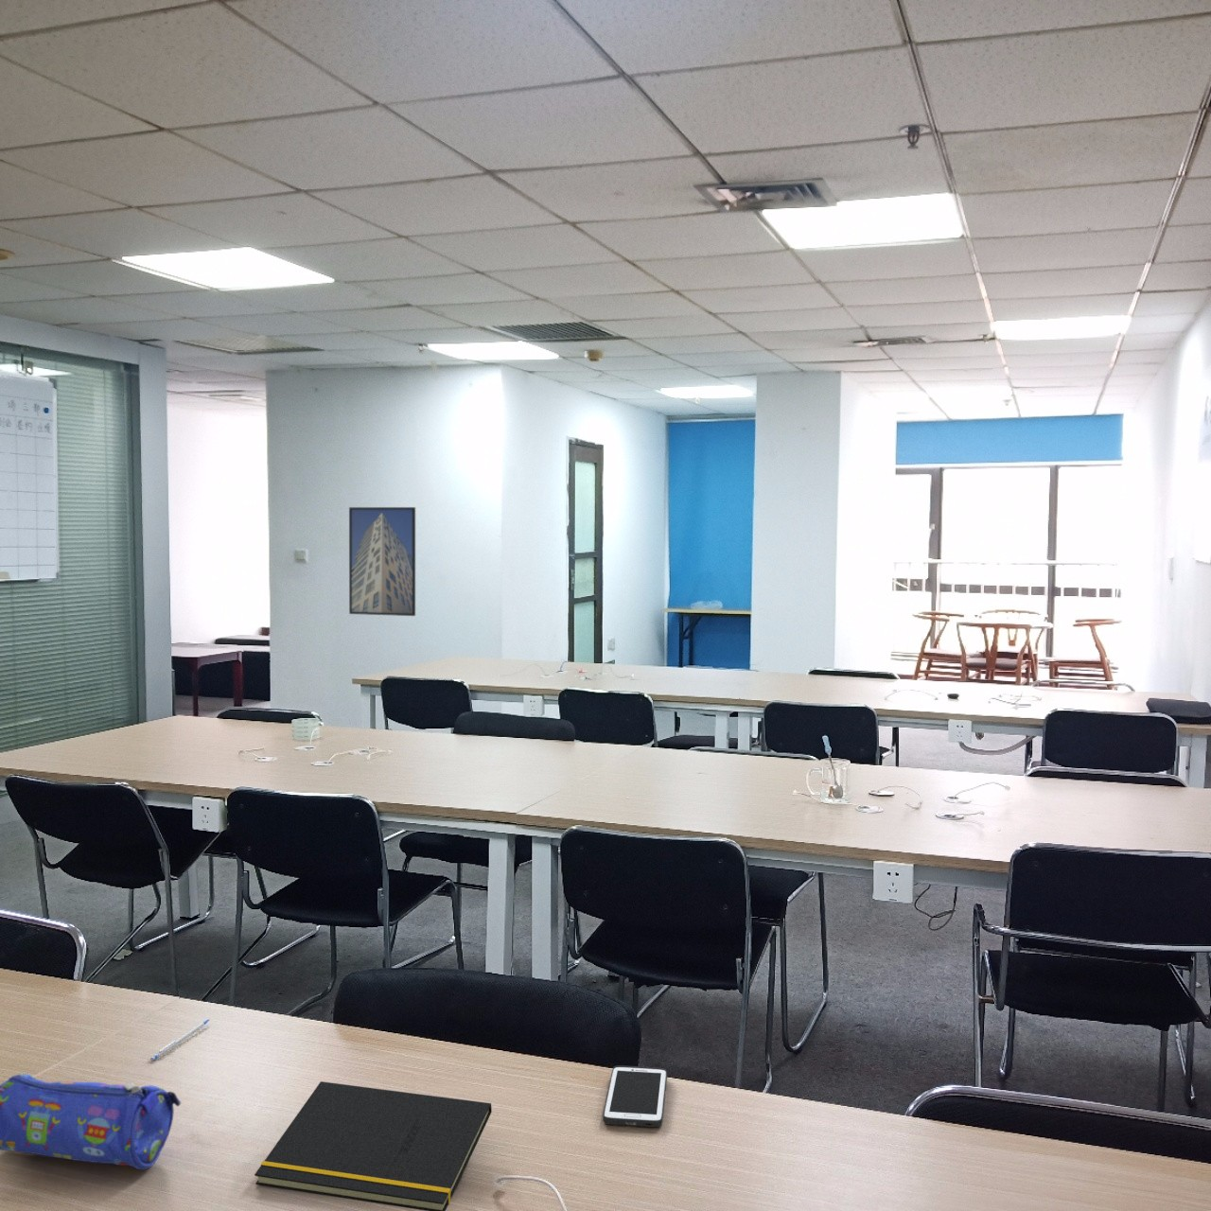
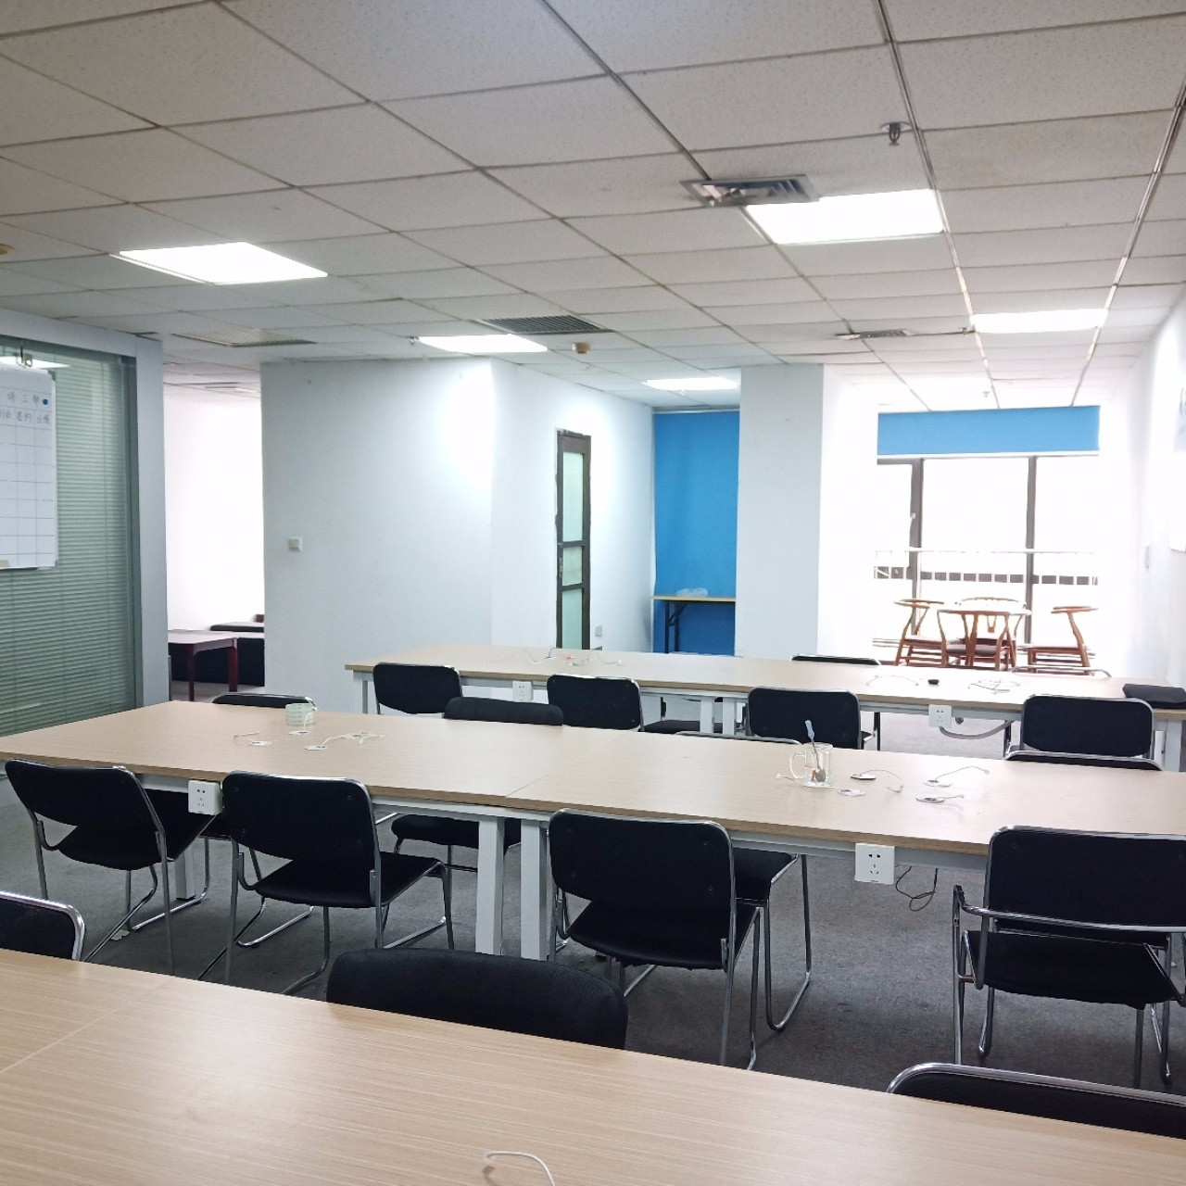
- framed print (381, 561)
- cell phone (635, 1095)
- pen (182, 1037)
- notepad (377, 1142)
- pencil case (79, 1118)
